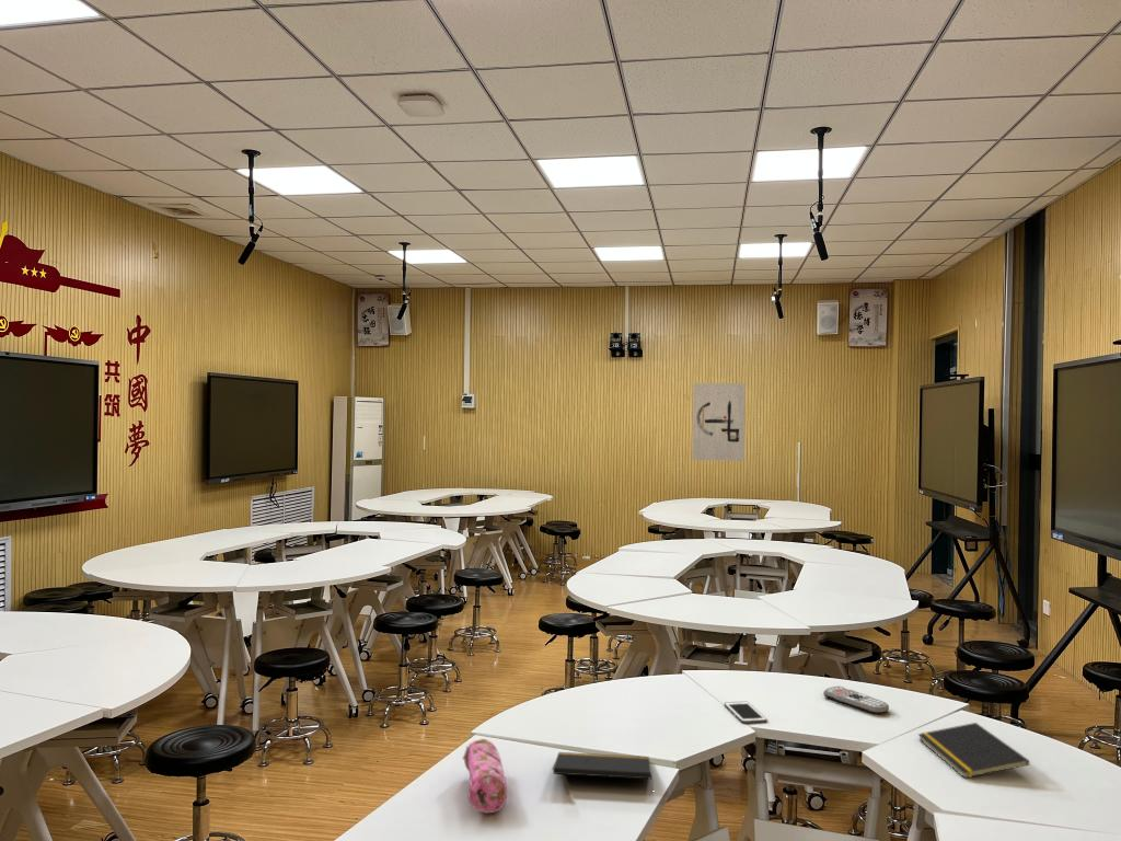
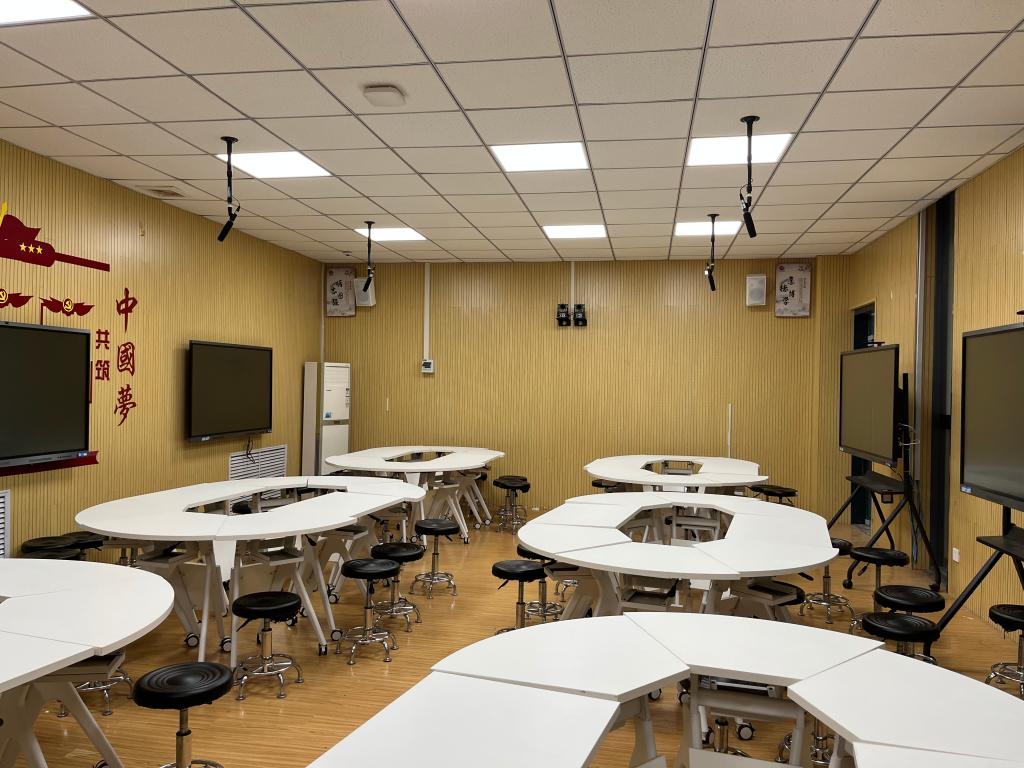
- wall art (718, 422)
- notepad (970, 748)
- remote control (856, 700)
- notepad (602, 764)
- pencil case (484, 774)
- cell phone (744, 712)
